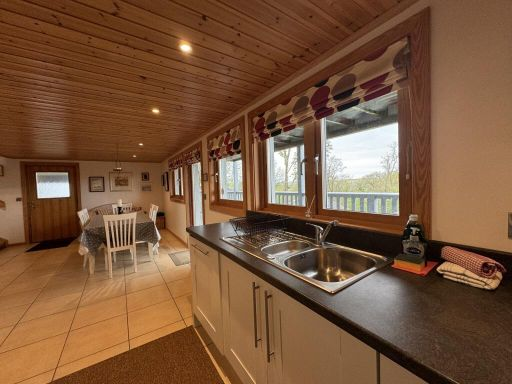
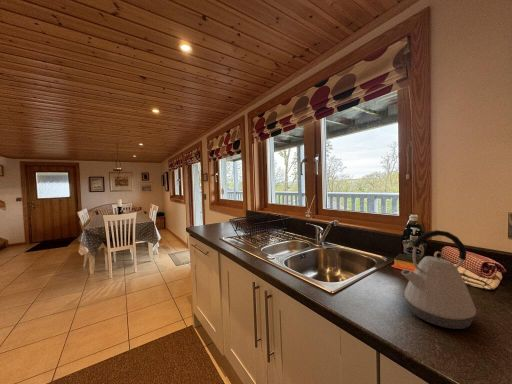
+ kettle (435, 273)
